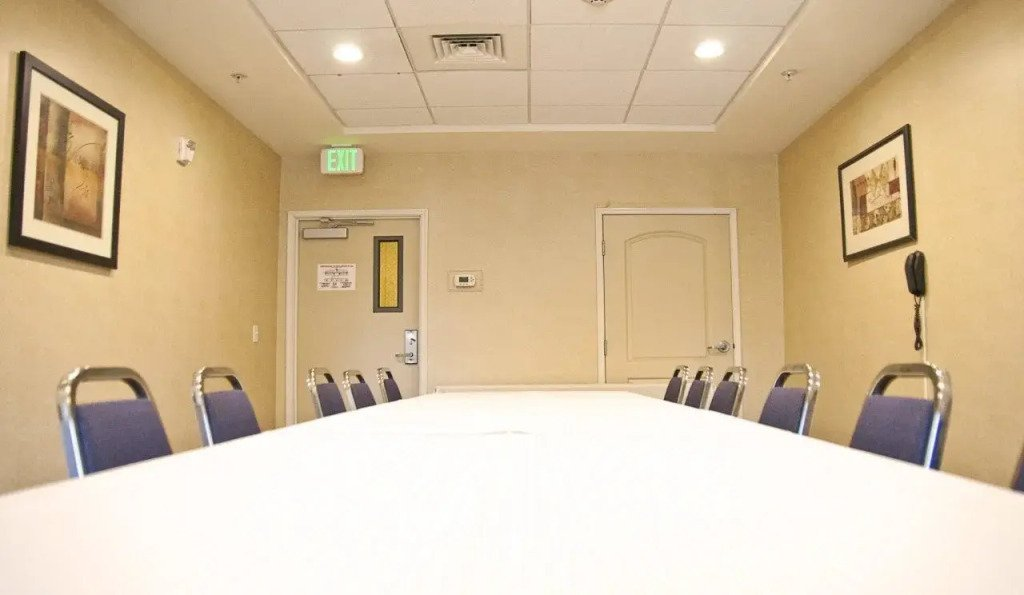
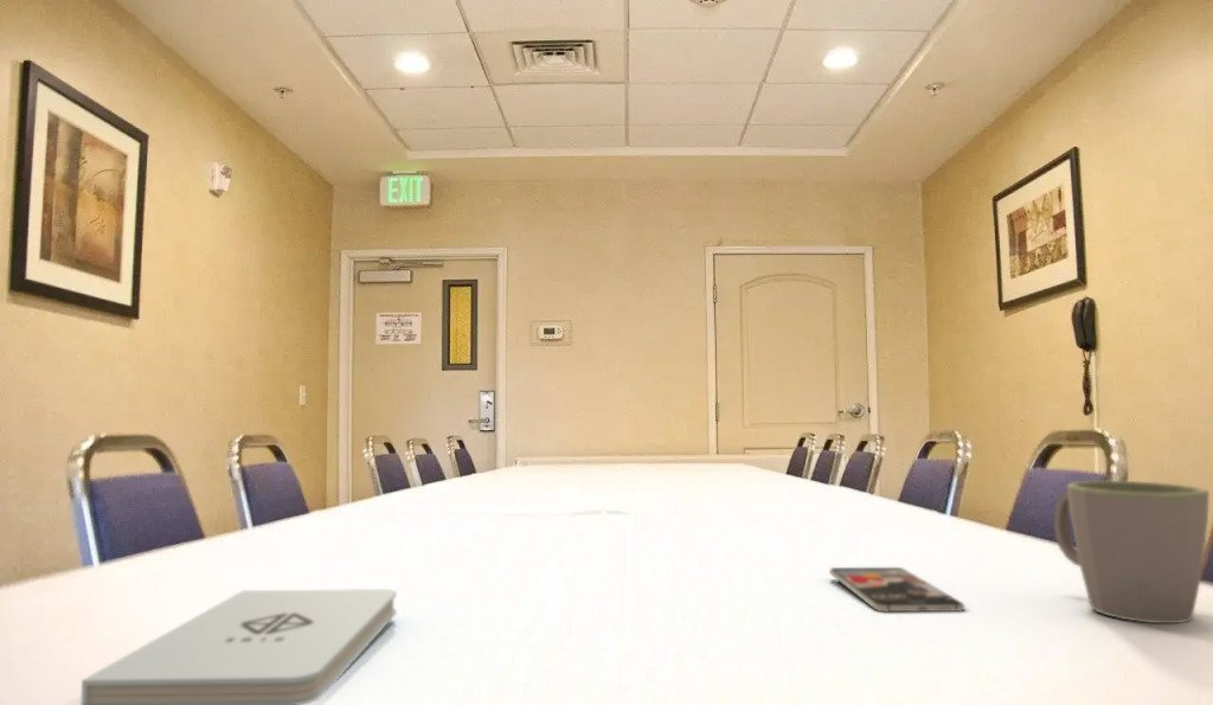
+ notepad (270, 637)
+ mug (1118, 544)
+ smartphone (891, 587)
